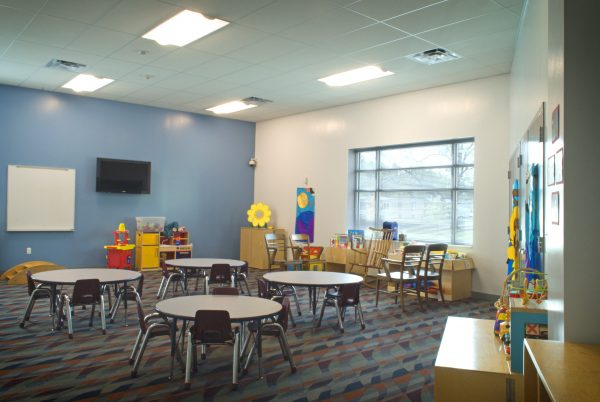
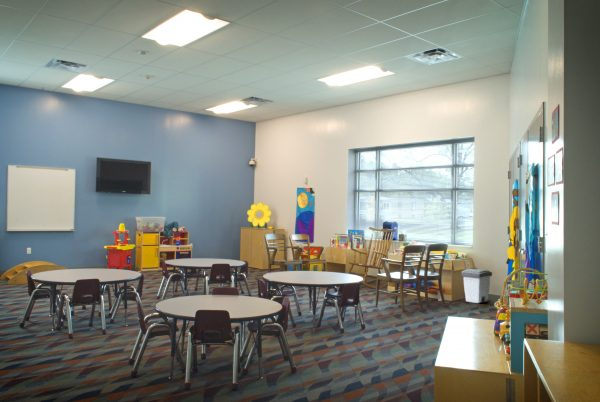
+ trash can (476, 285)
